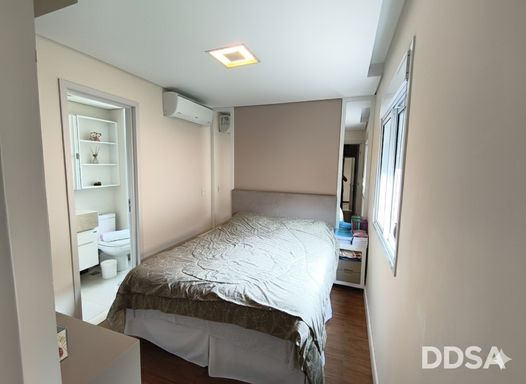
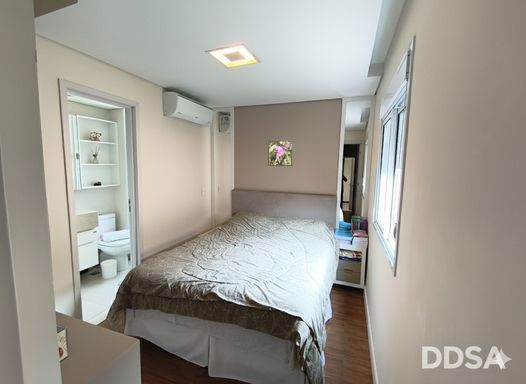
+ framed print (280, 153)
